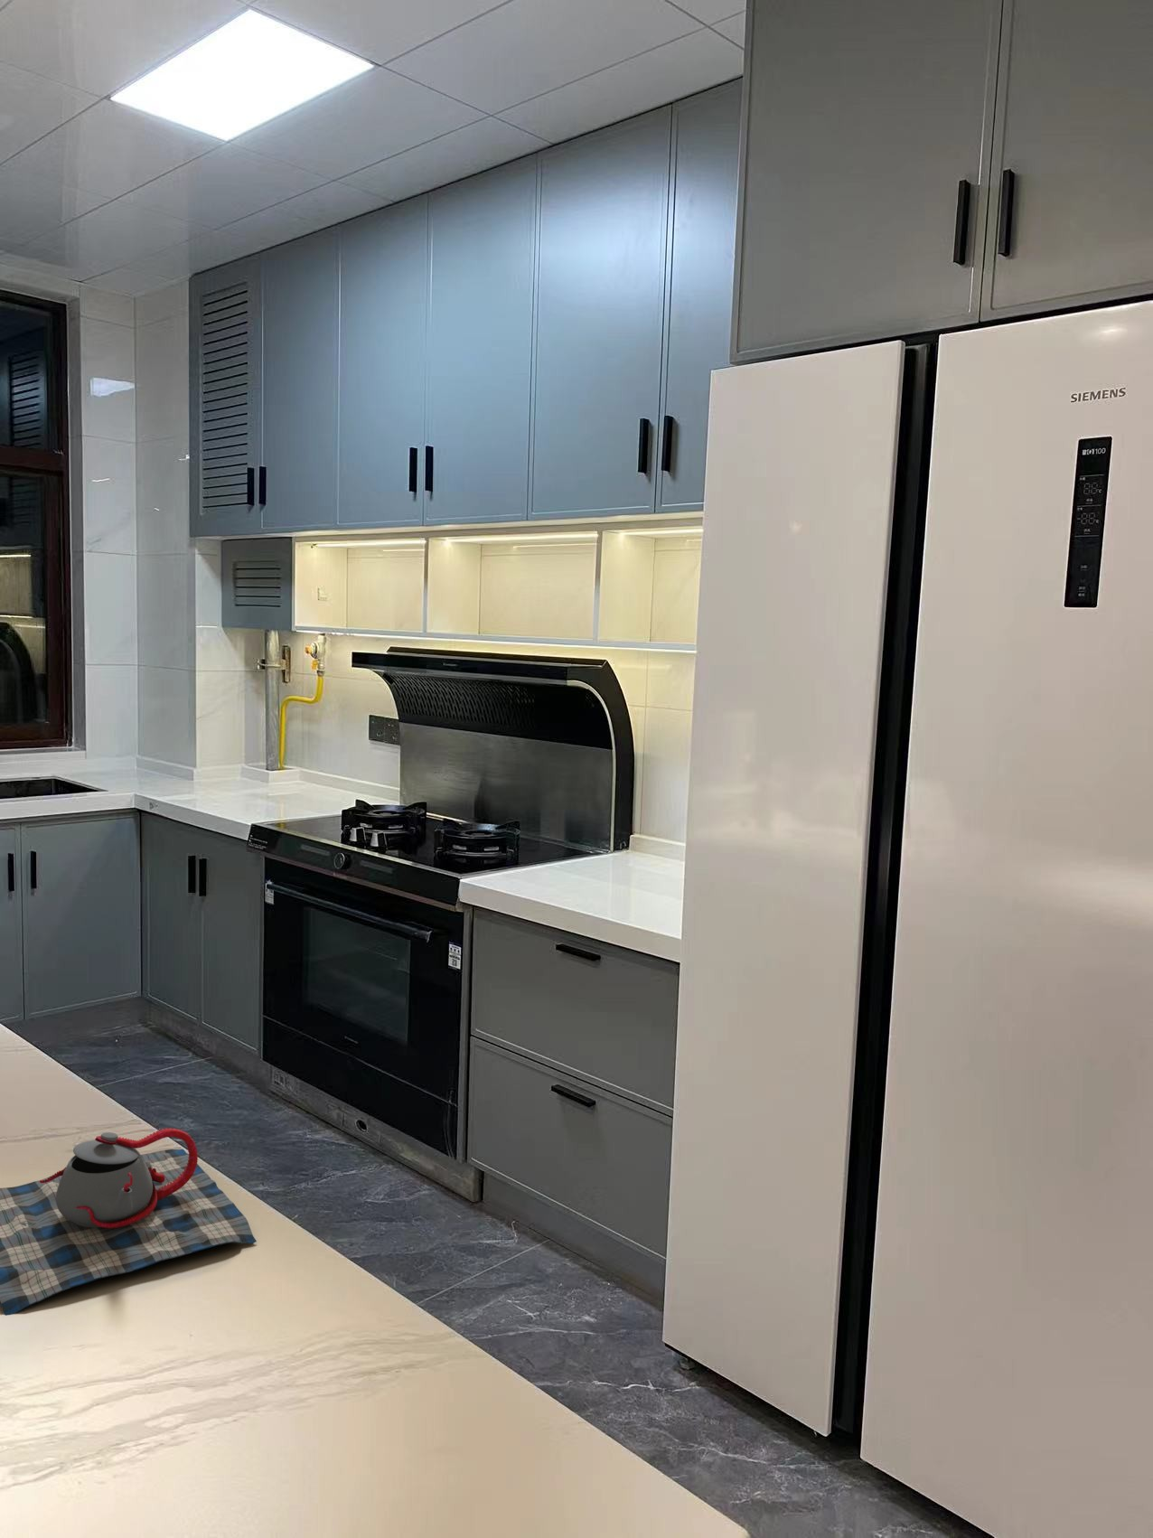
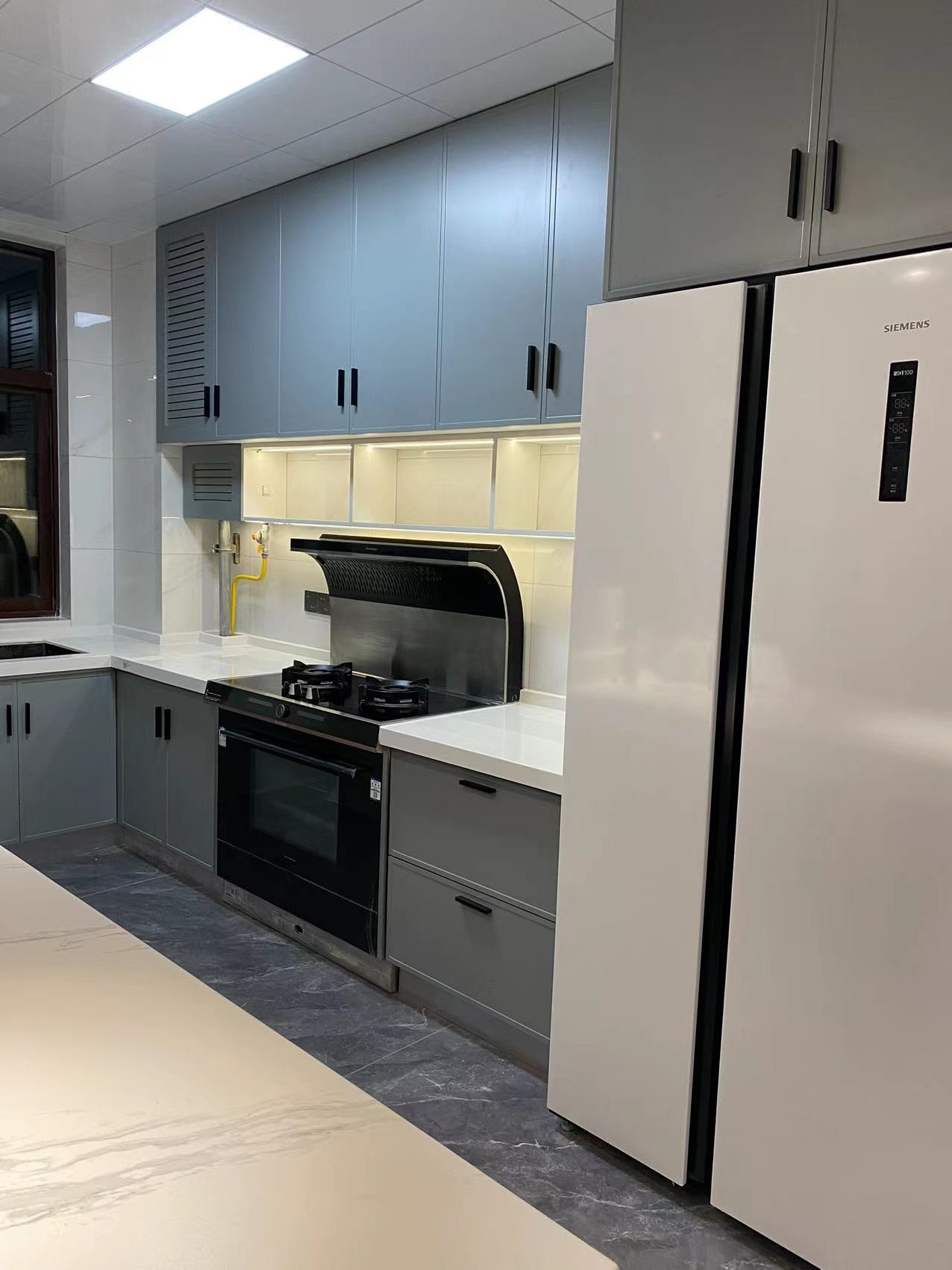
- teapot (105, 1181)
